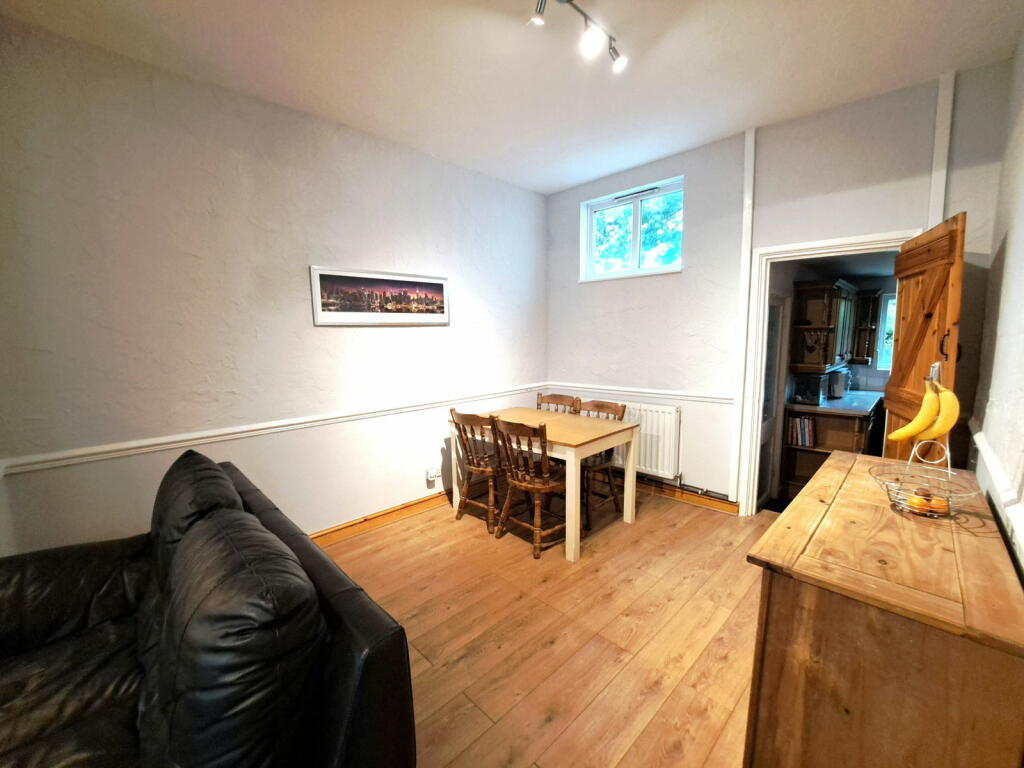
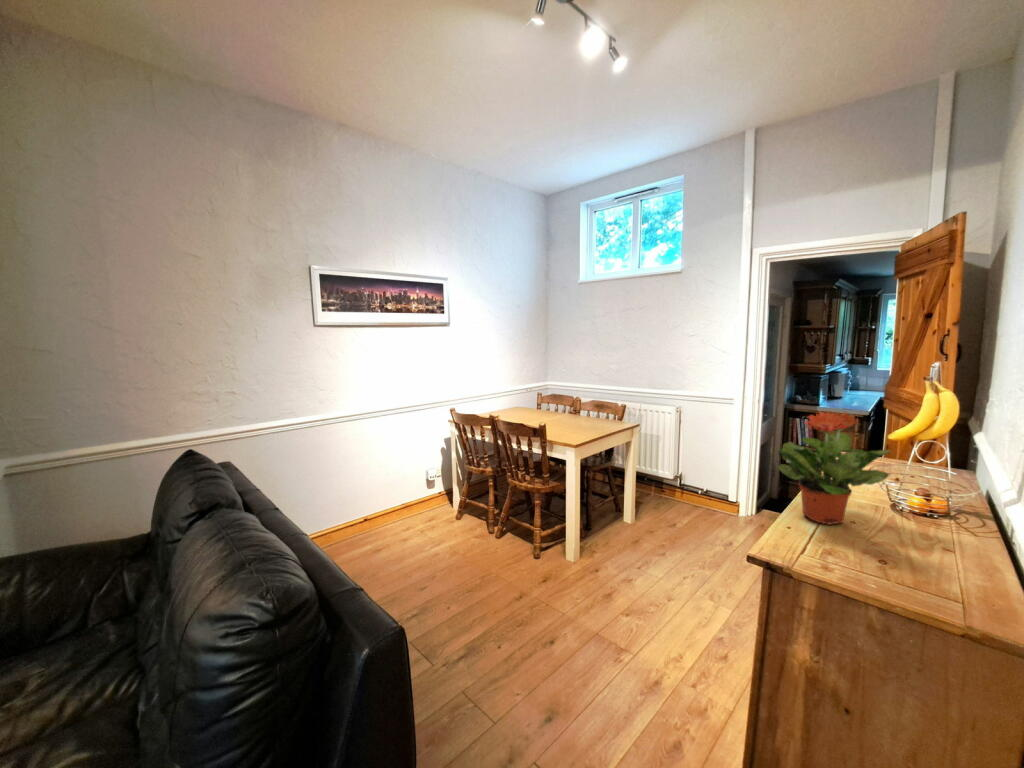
+ potted plant (829, 465)
